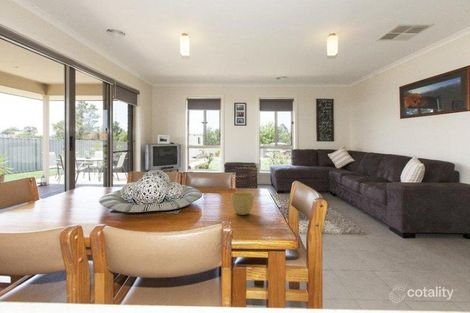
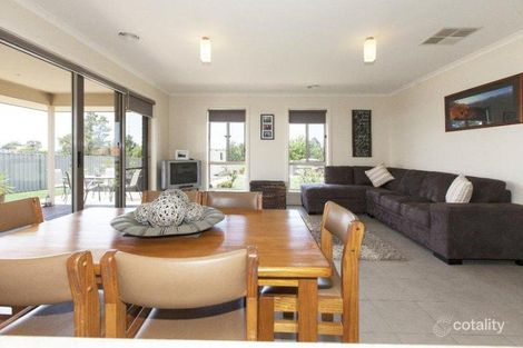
- cup (243, 204)
